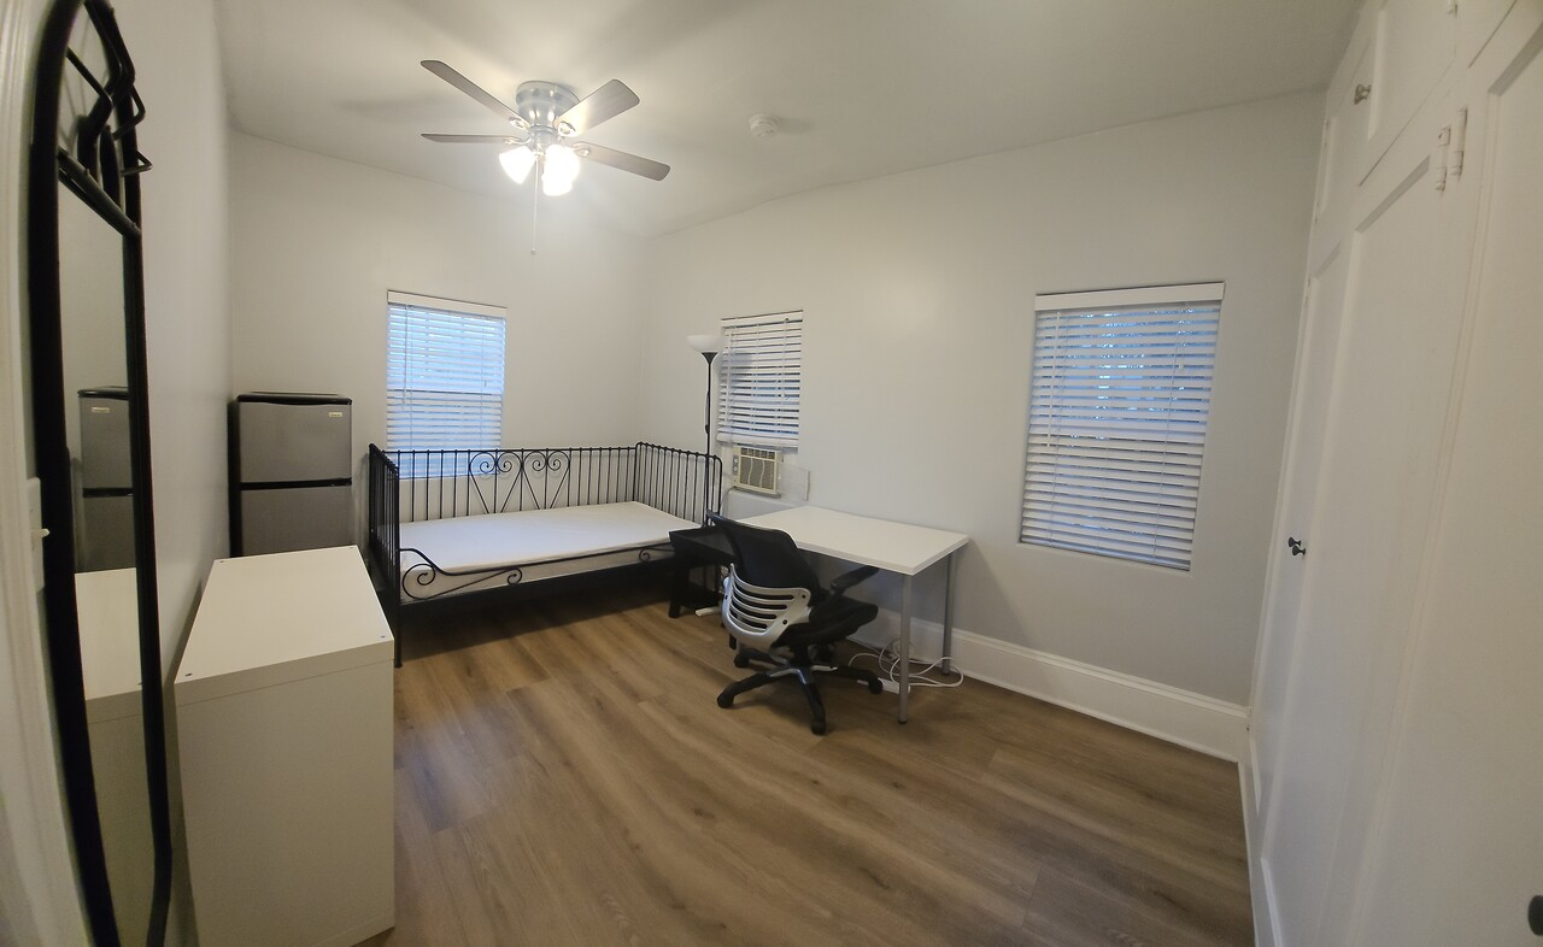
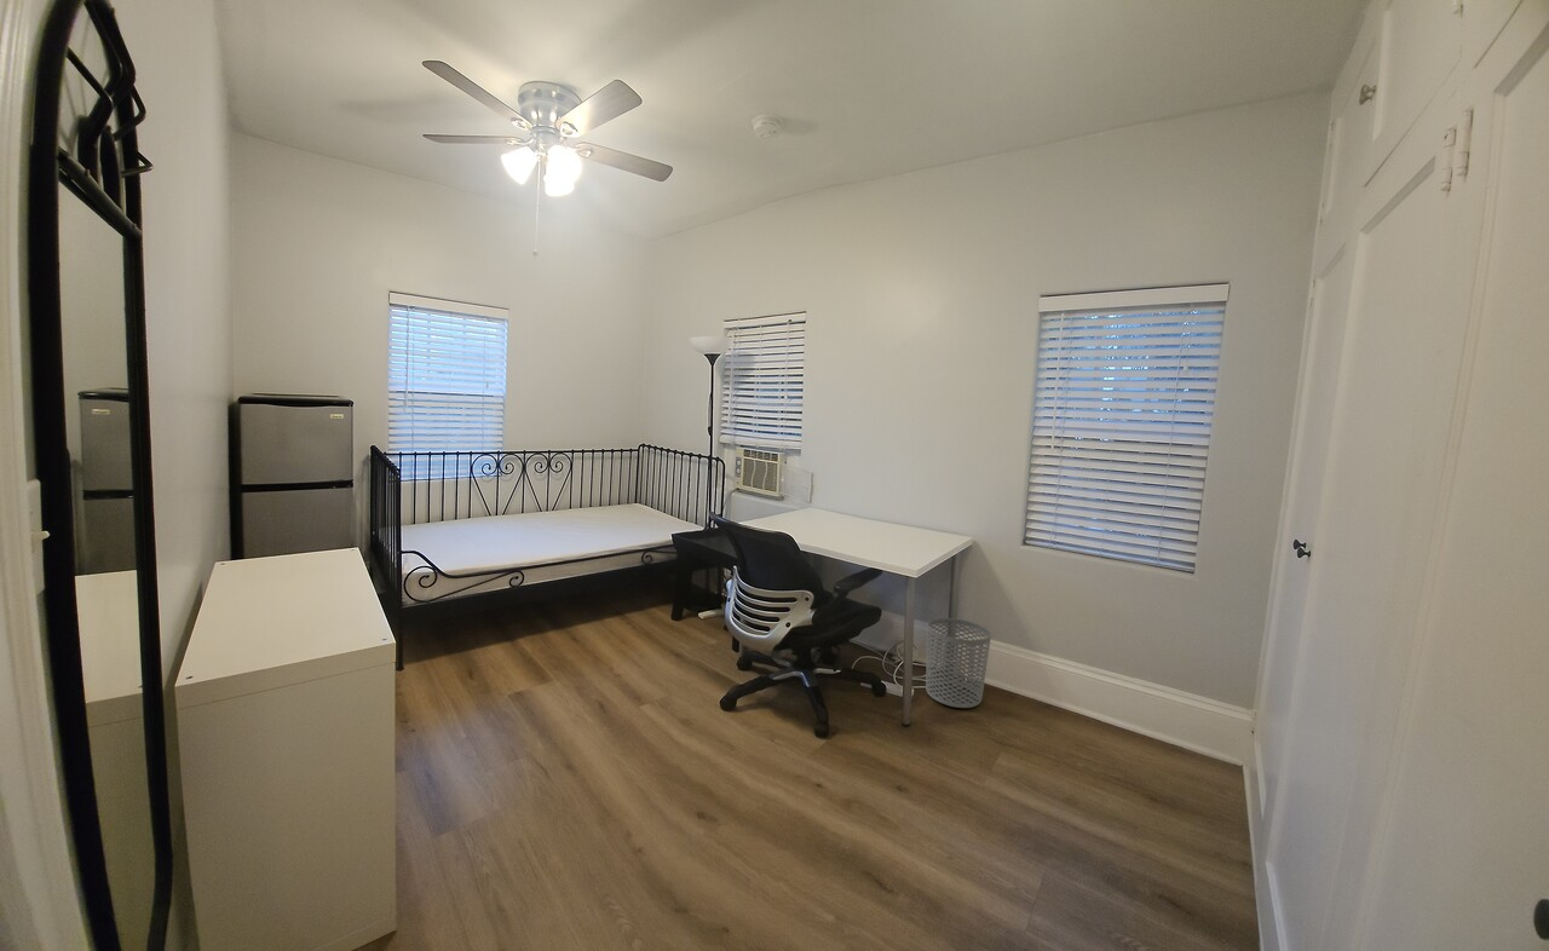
+ waste bin (956, 662)
